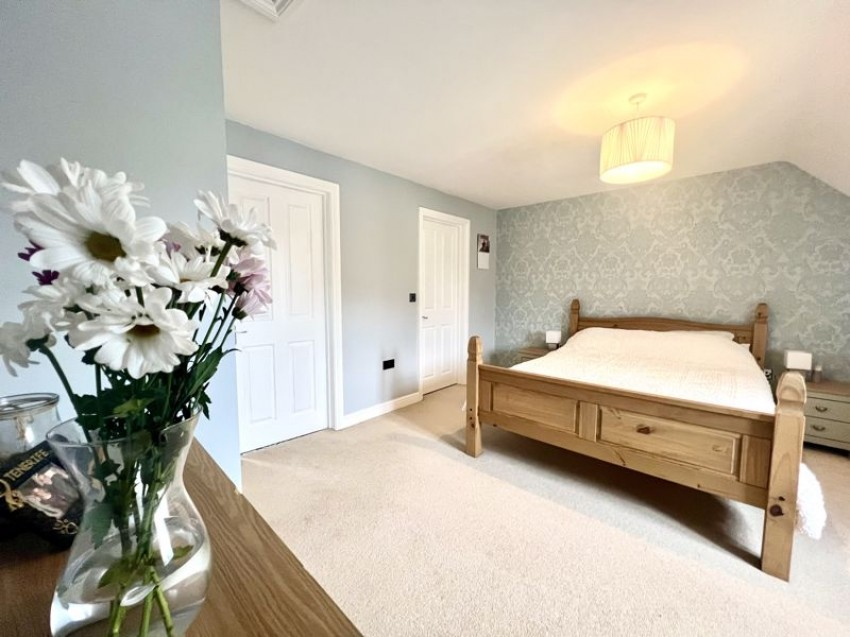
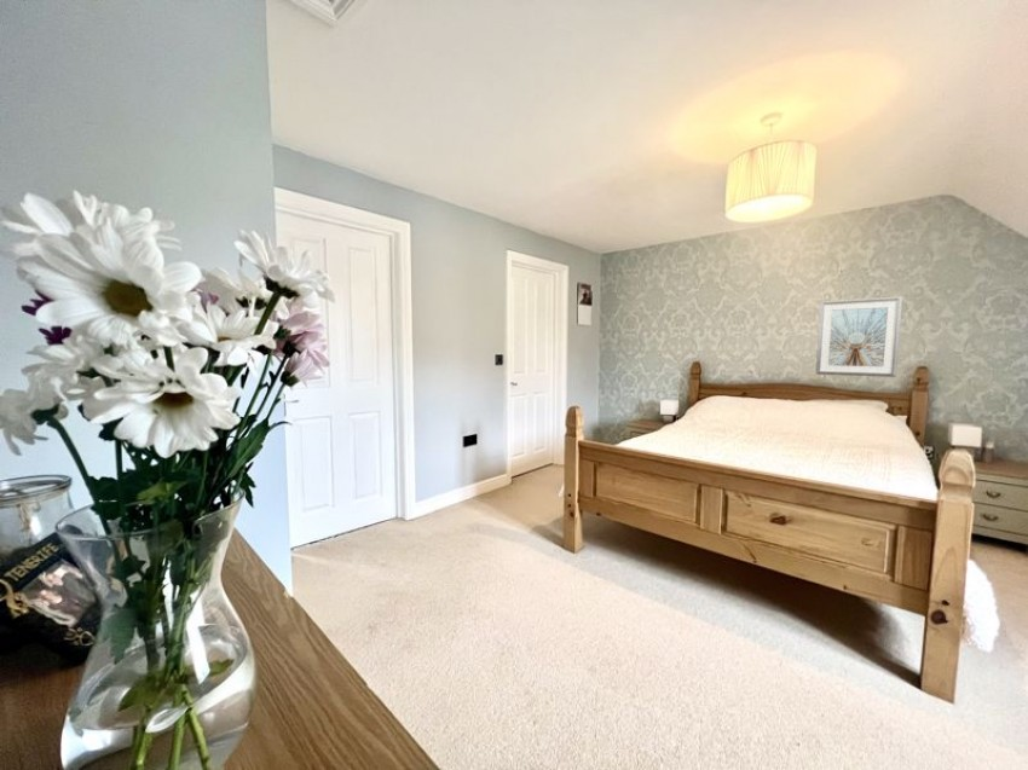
+ picture frame (856, 337)
